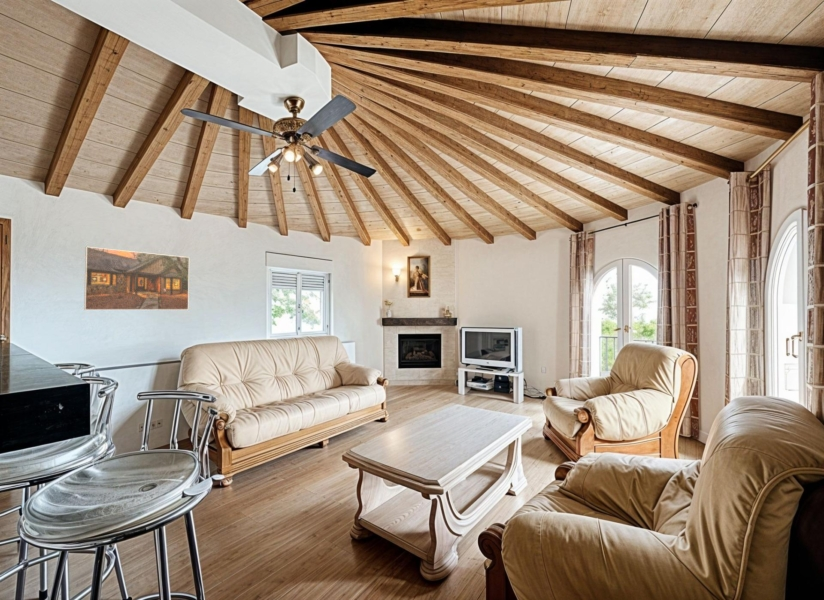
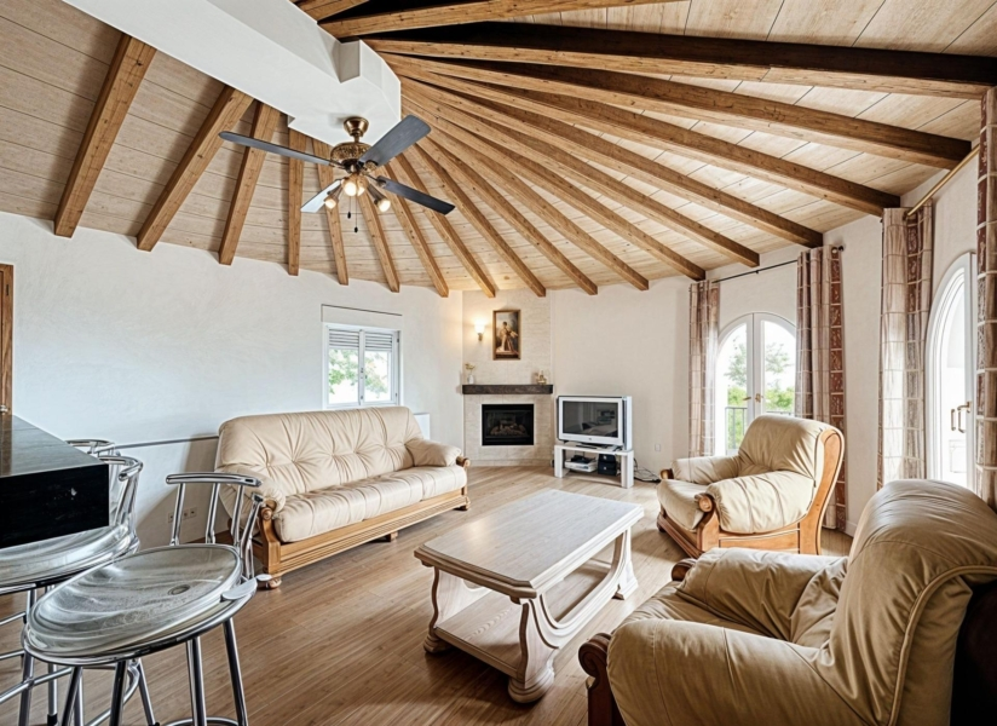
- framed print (141, 281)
